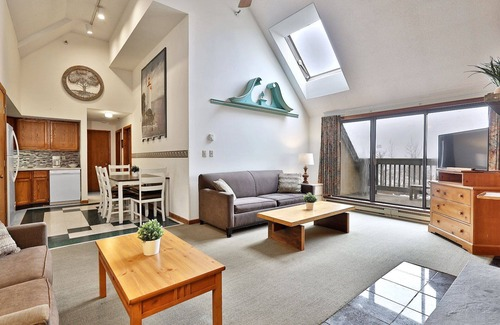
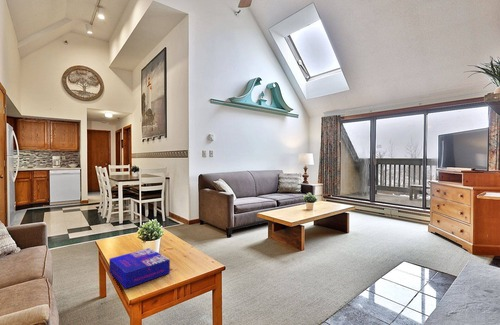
+ board game (139, 265)
